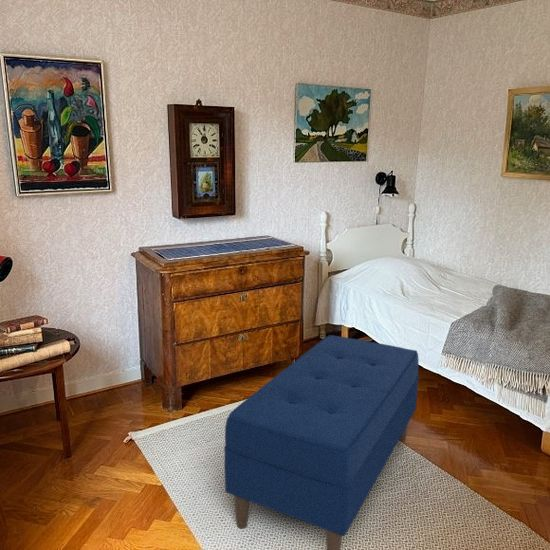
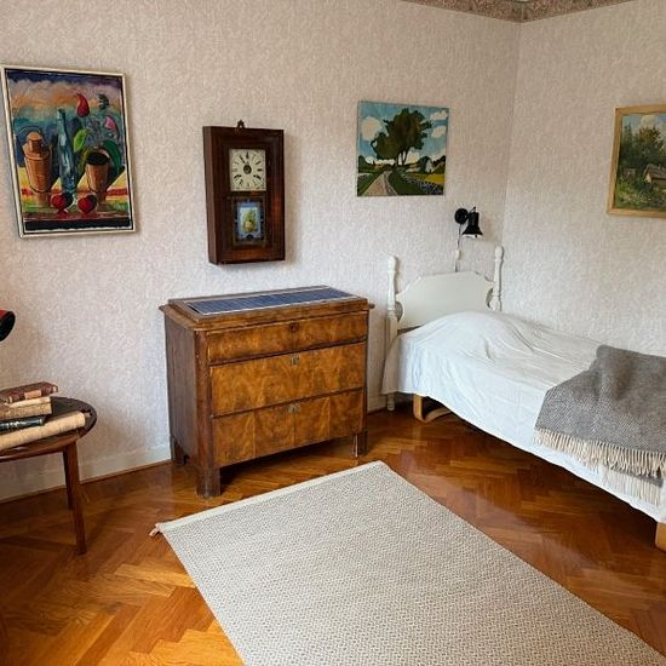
- bench (334, 428)
